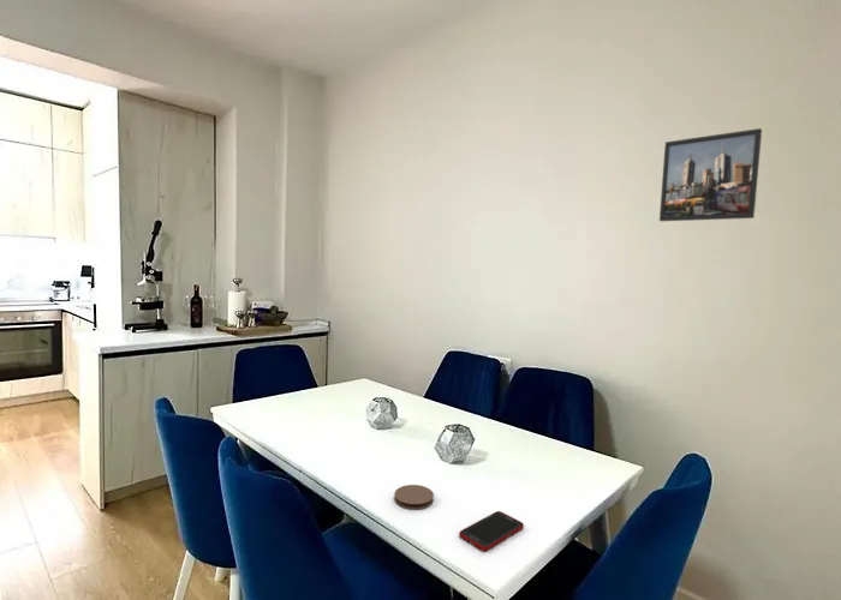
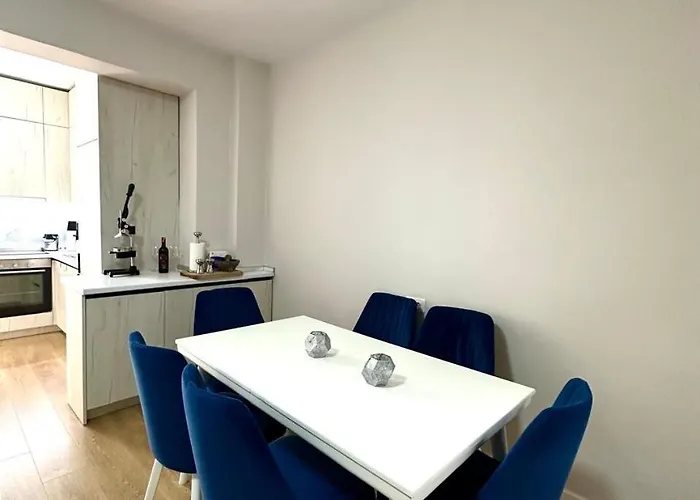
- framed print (706, 178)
- cell phone (491, 529)
- coaster (413, 496)
